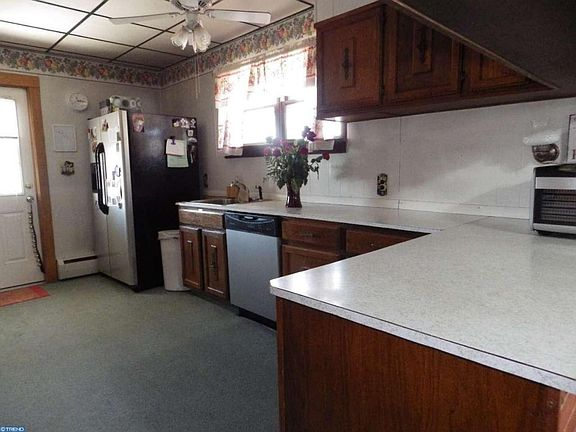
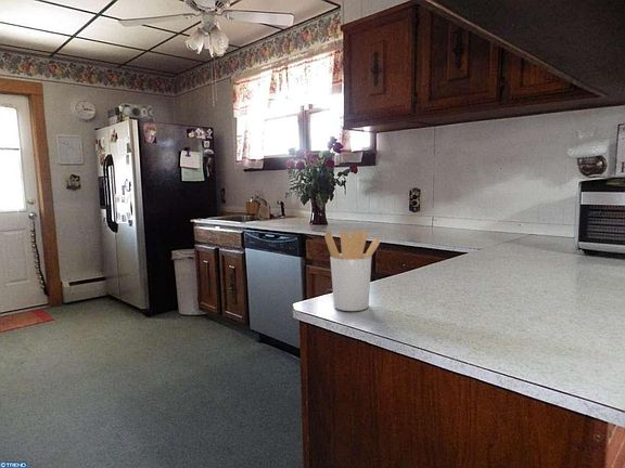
+ utensil holder (352, 266)
